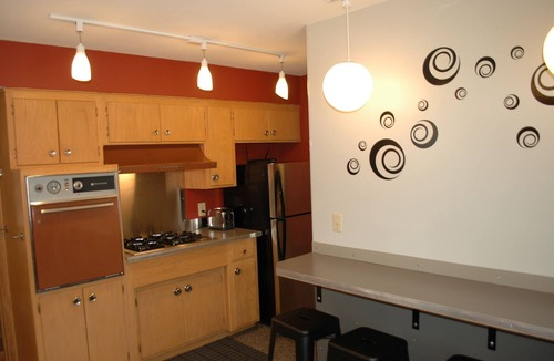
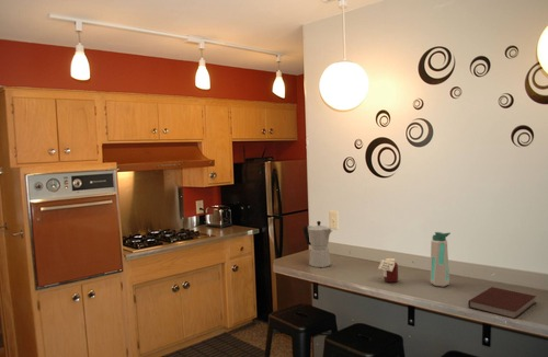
+ moka pot (317, 242)
+ water bottle (441, 257)
+ notebook (502, 301)
+ jar (389, 270)
